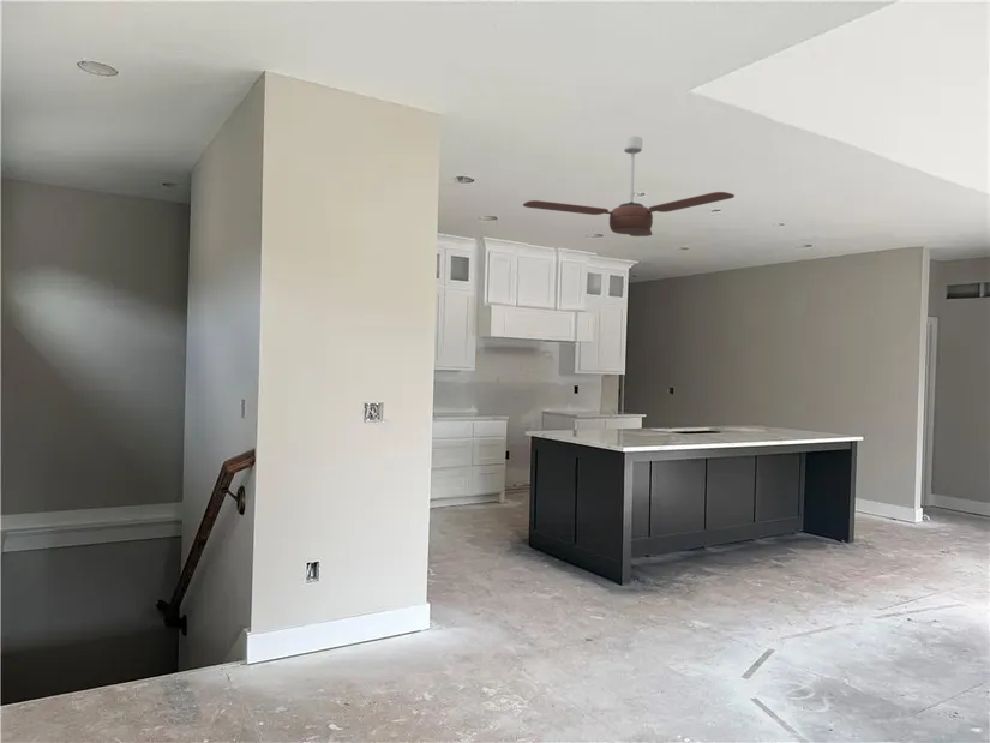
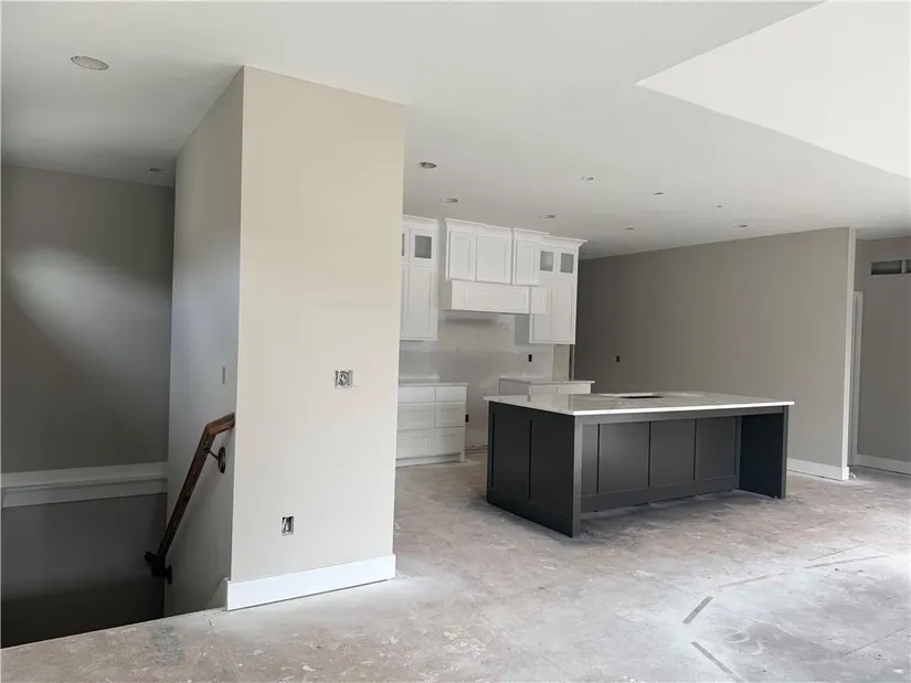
- ceiling fan (630, 188)
